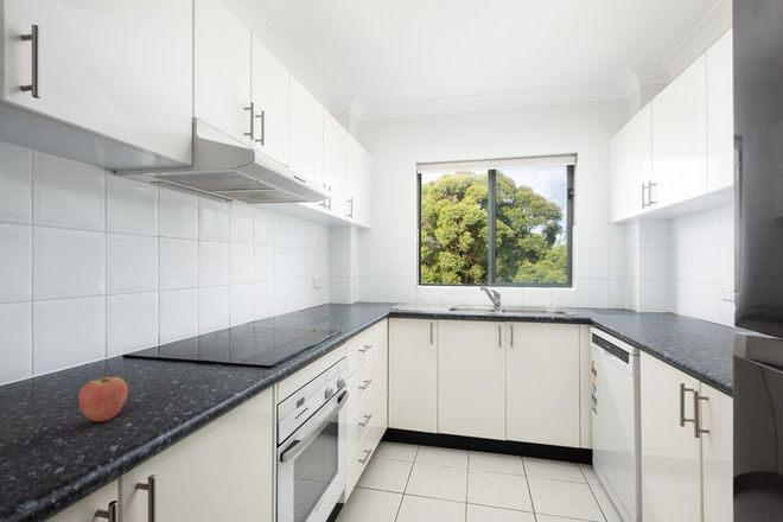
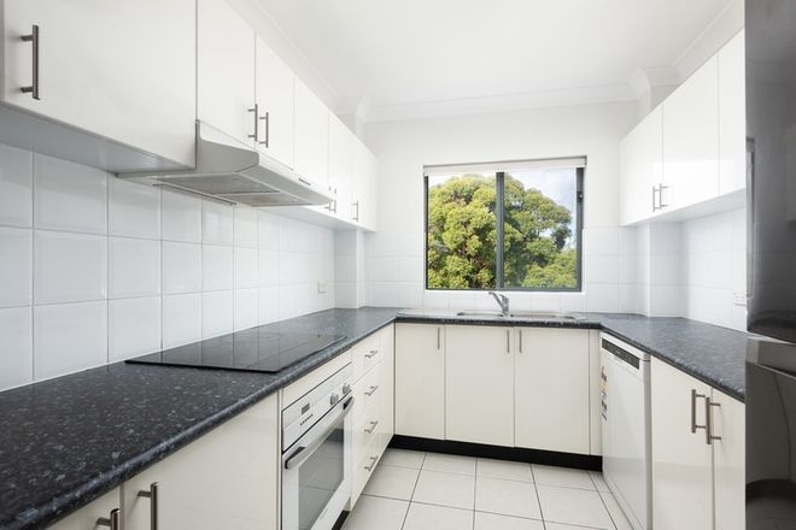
- fruit (103, 394)
